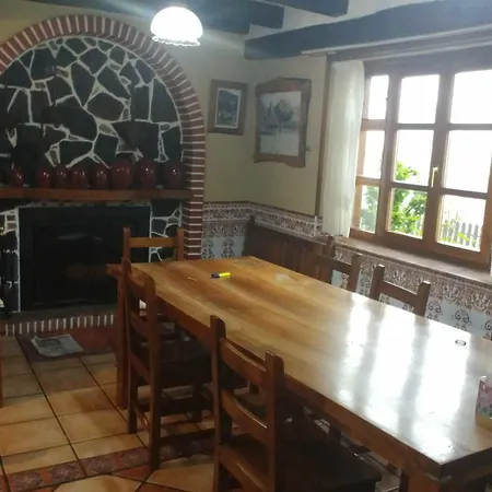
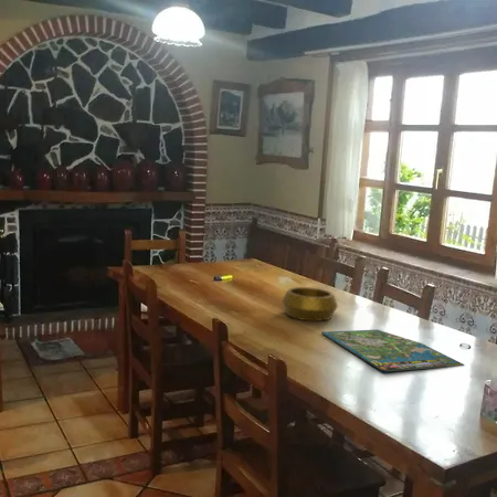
+ decorative bowl (309, 303)
+ board game (388, 347)
